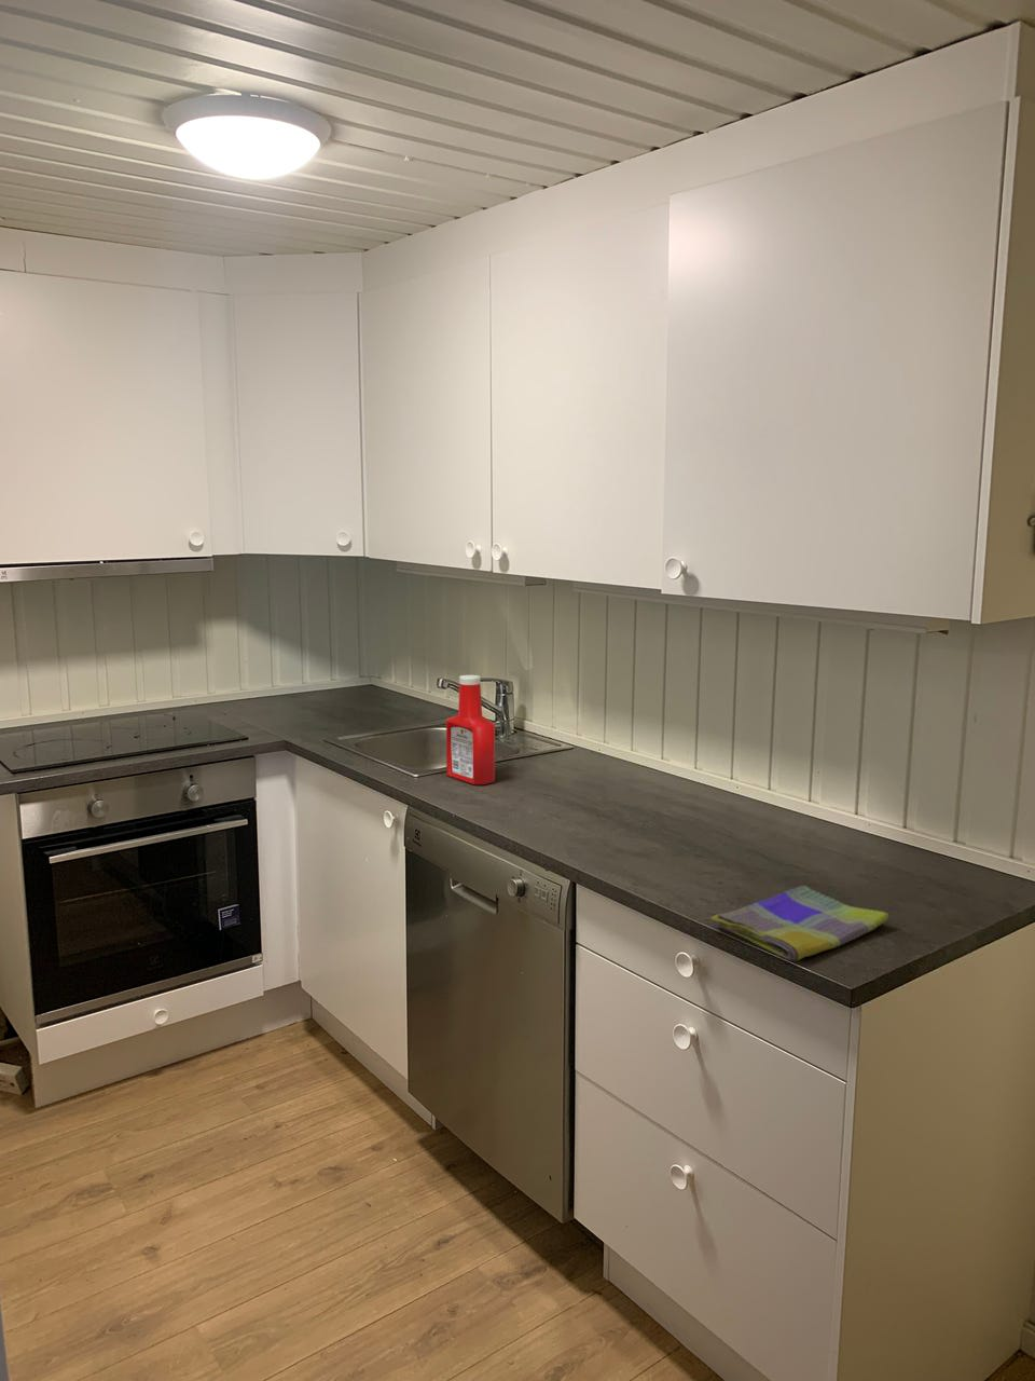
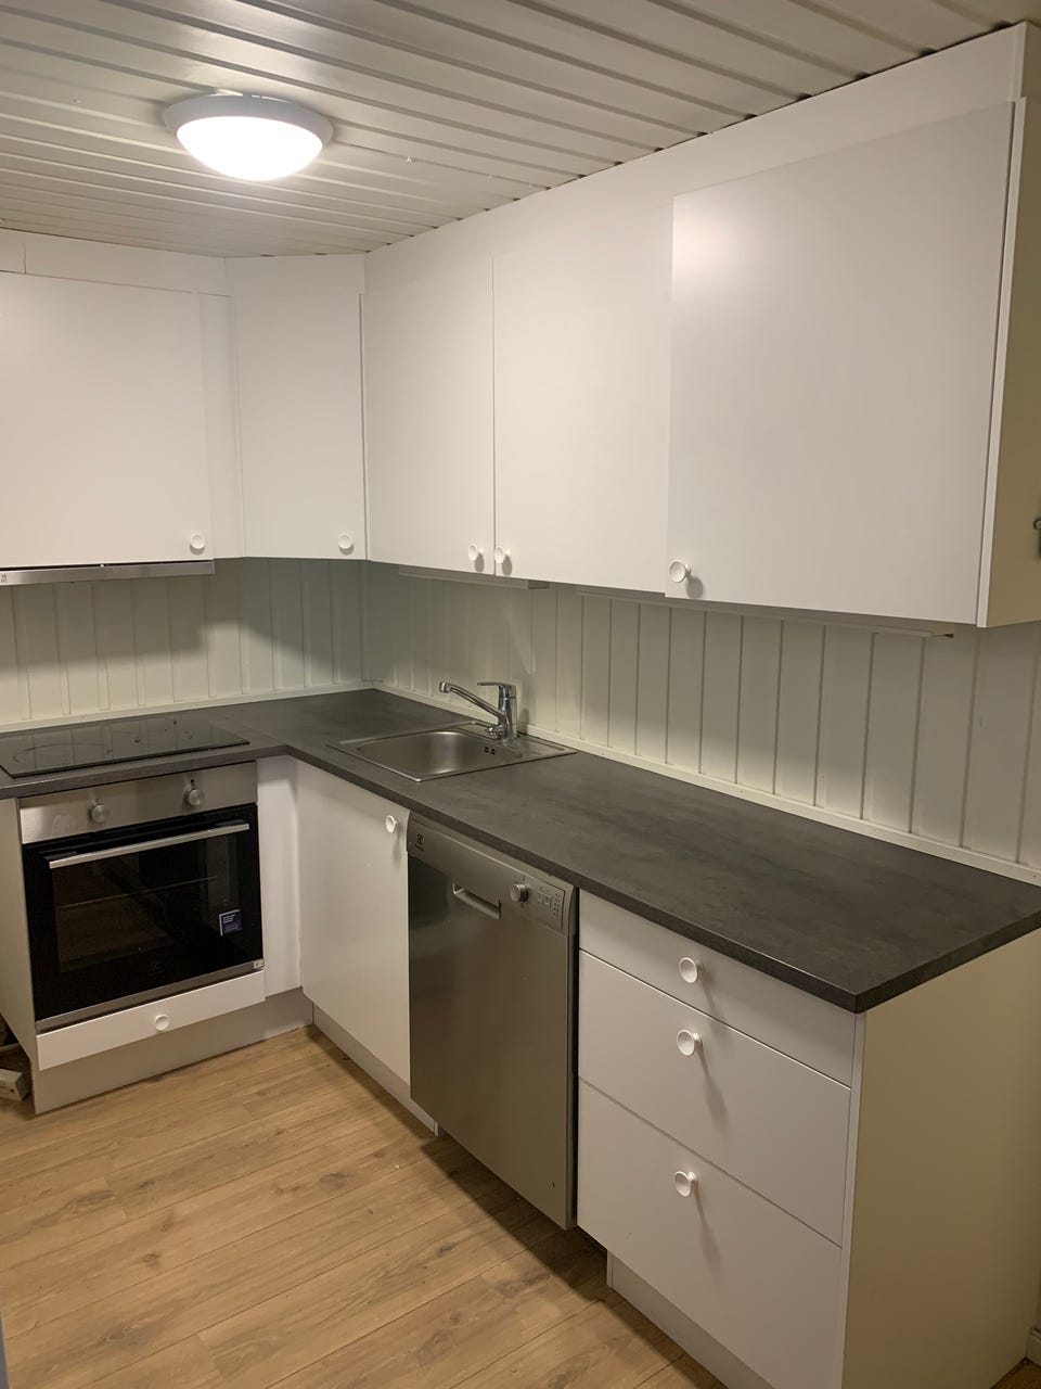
- dish towel (799, 919)
- soap bottle (470, 727)
